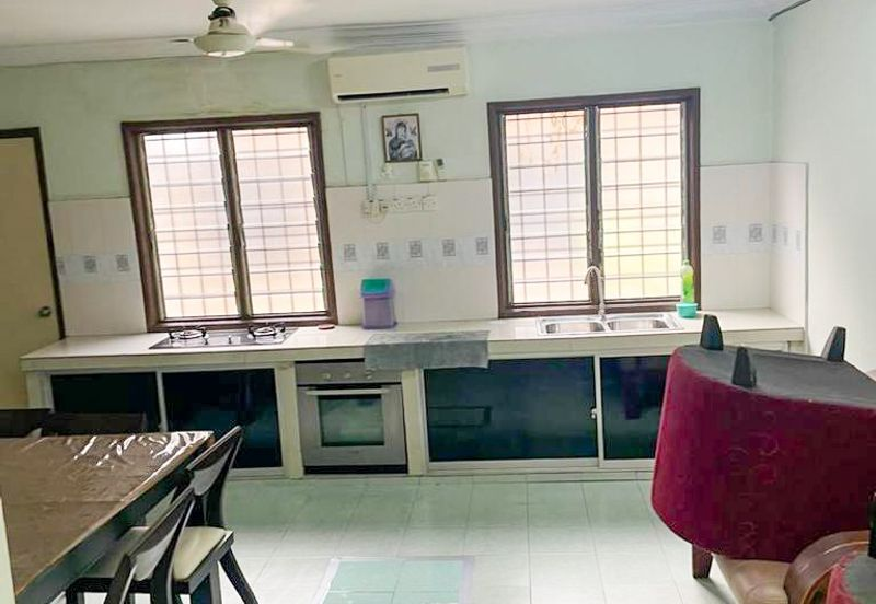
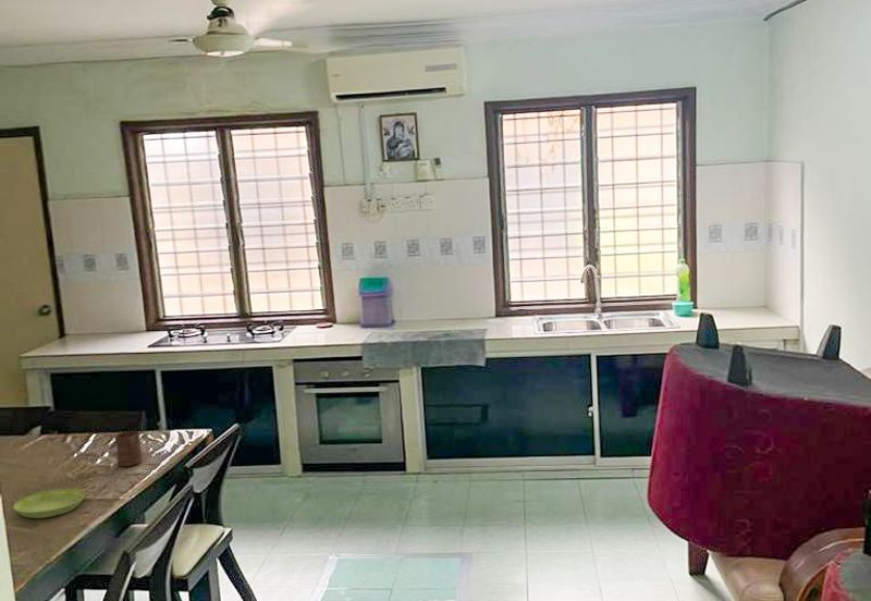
+ saucer (50, 504)
+ cup (131, 449)
